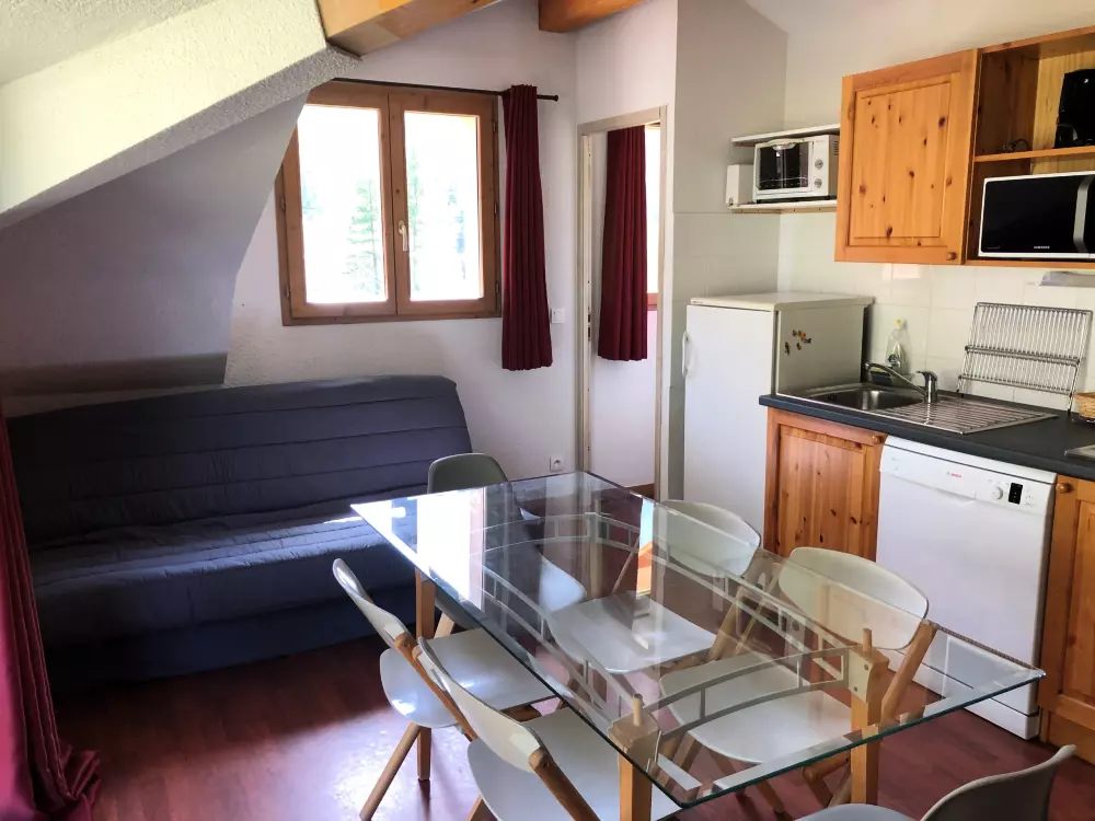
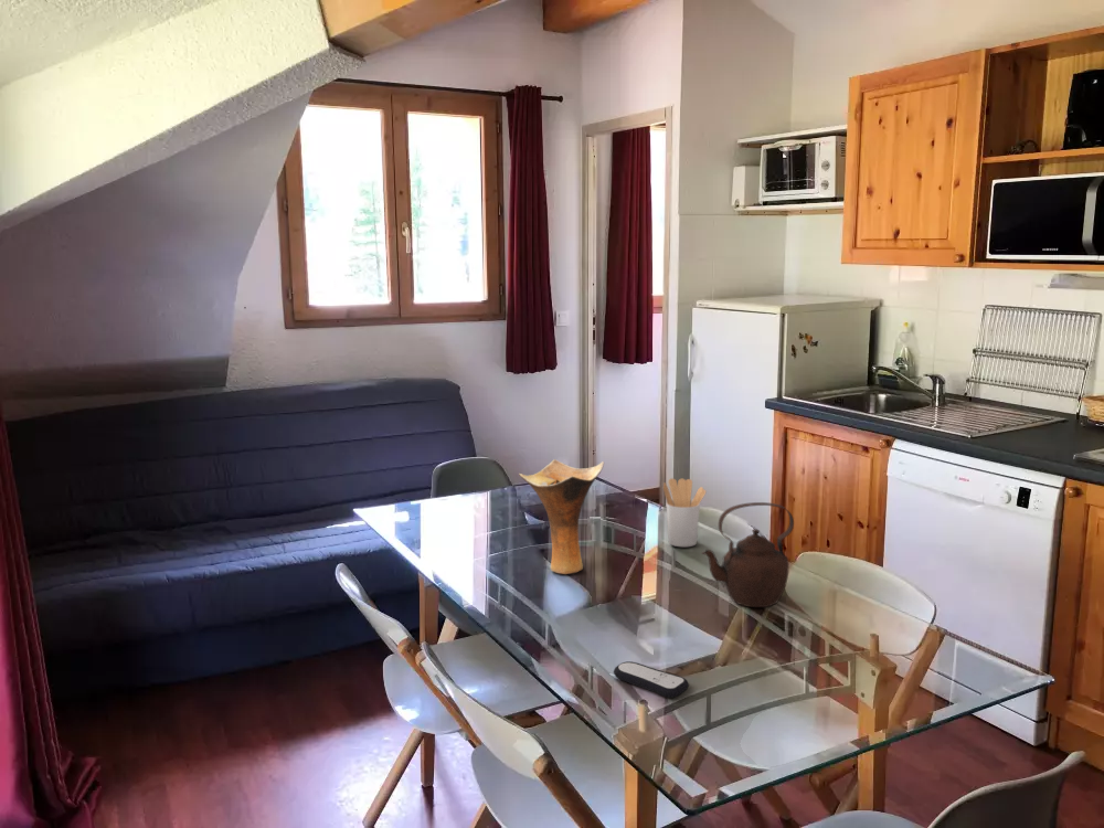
+ remote control (649, 678)
+ vase (562, 517)
+ utensil holder (681, 510)
+ teapot (746, 552)
